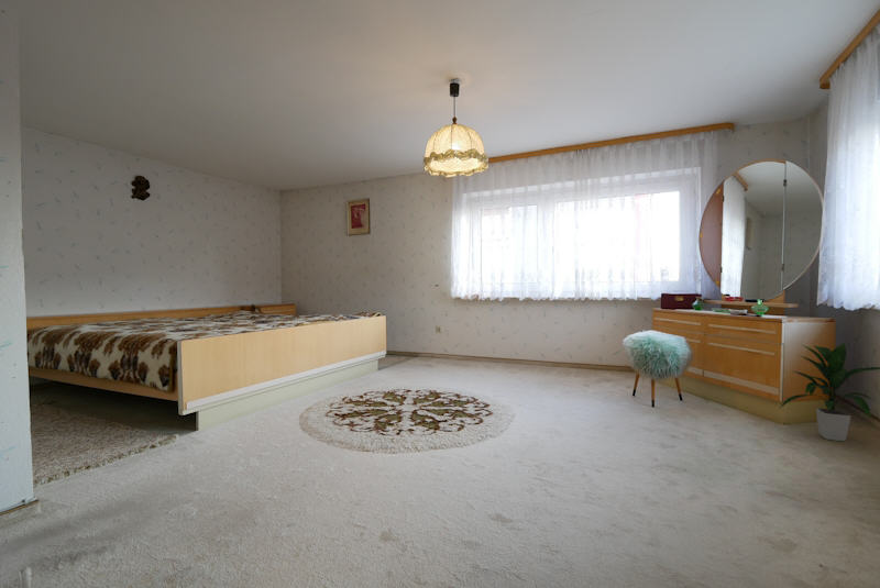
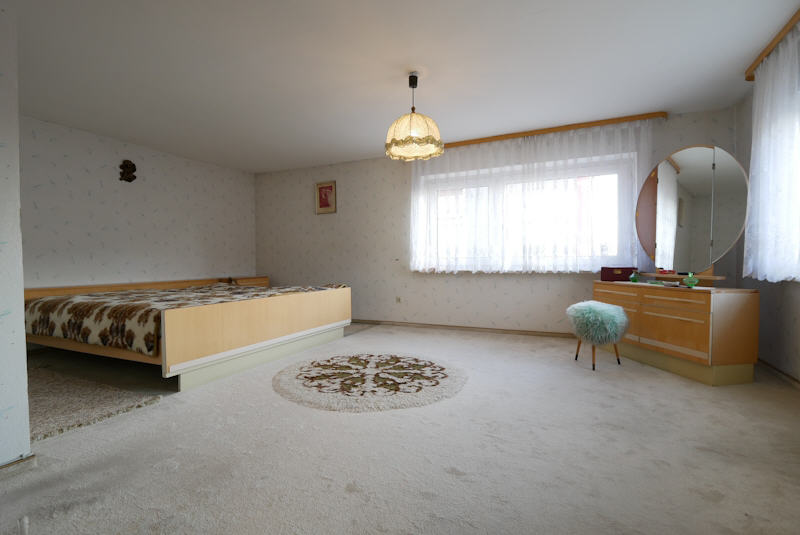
- indoor plant (828, 388)
